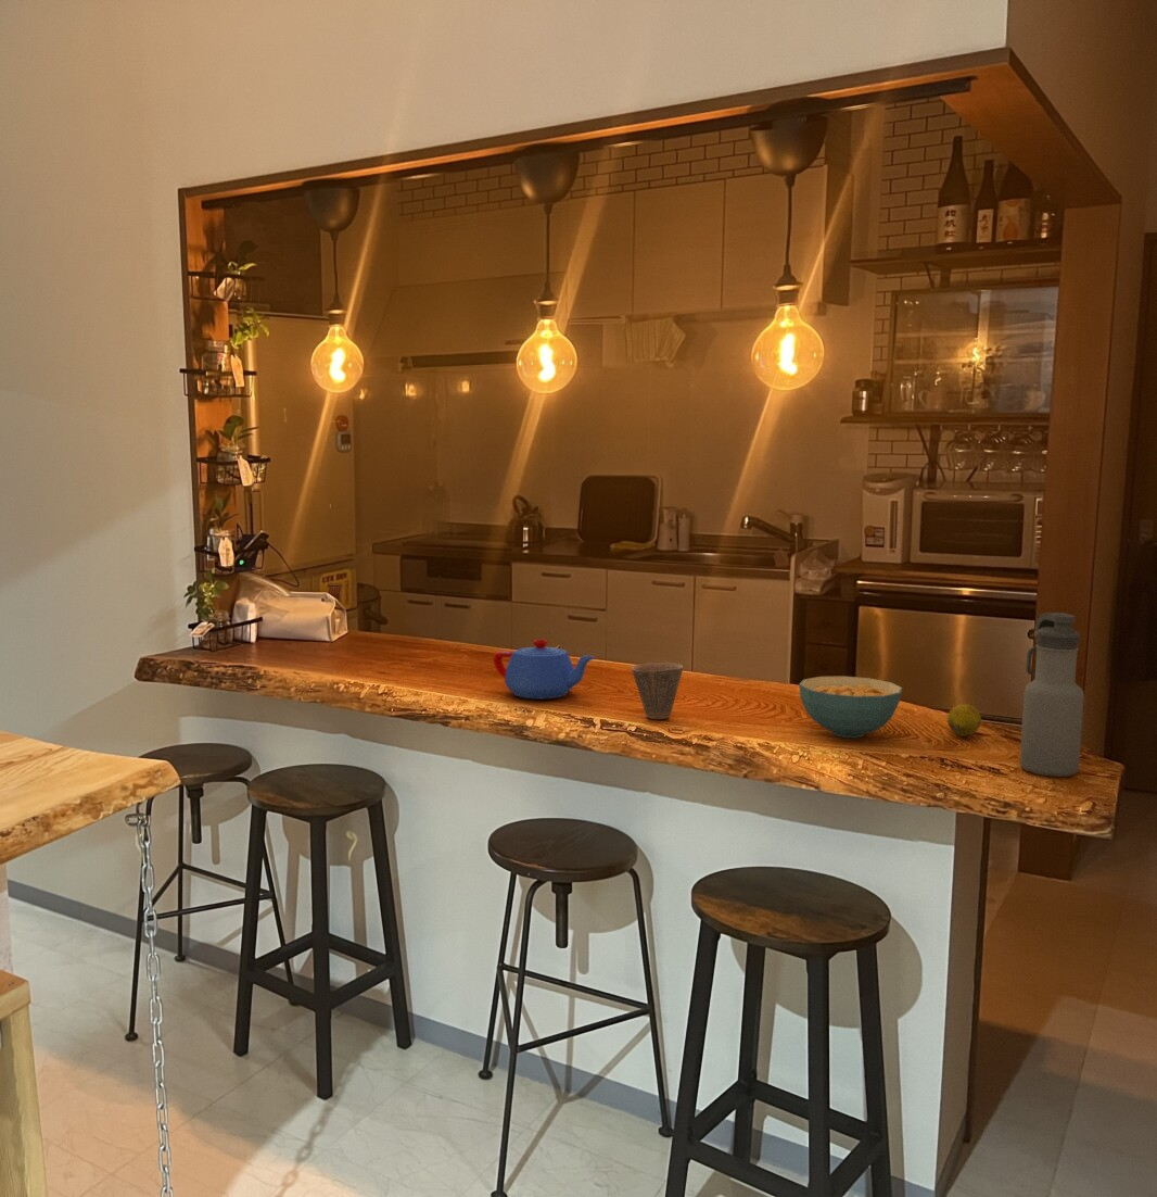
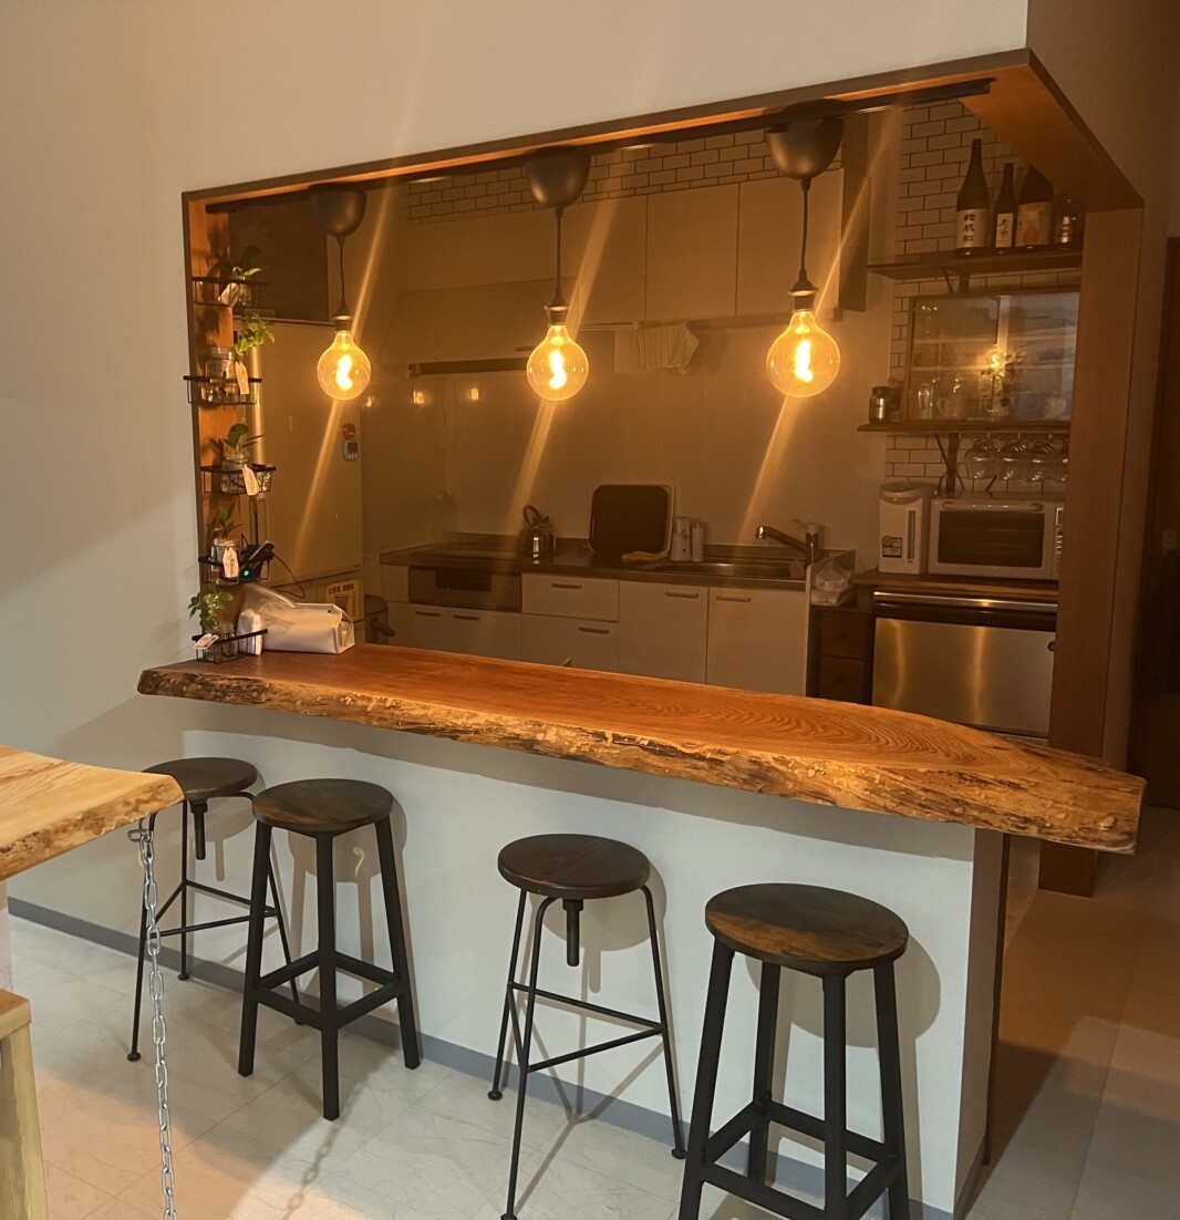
- cup (657, 691)
- fruit (964, 720)
- teapot (543, 667)
- cereal bowl (849, 709)
- water bottle (1053, 692)
